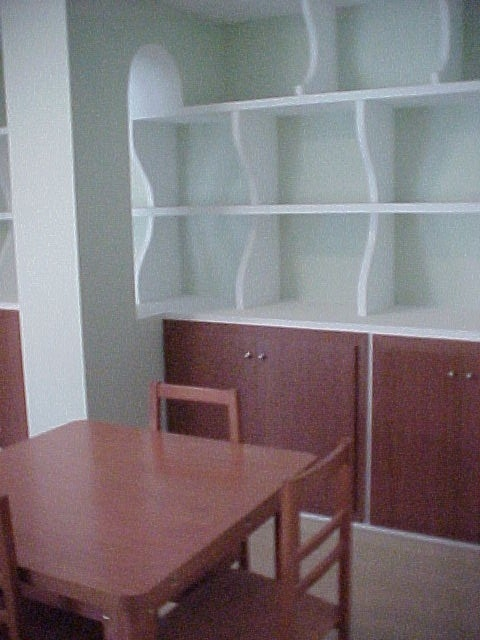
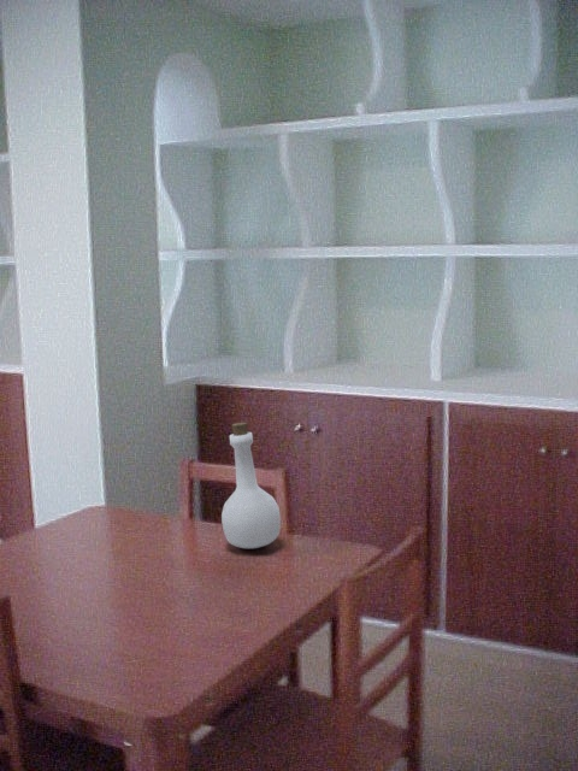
+ bottle (249, 485)
